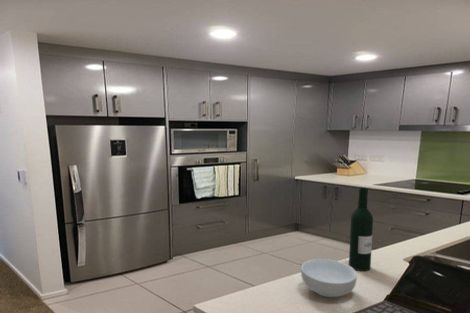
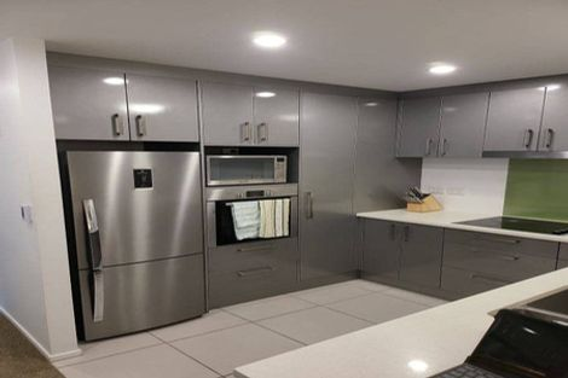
- cereal bowl (327, 280)
- wine bottle (361, 228)
